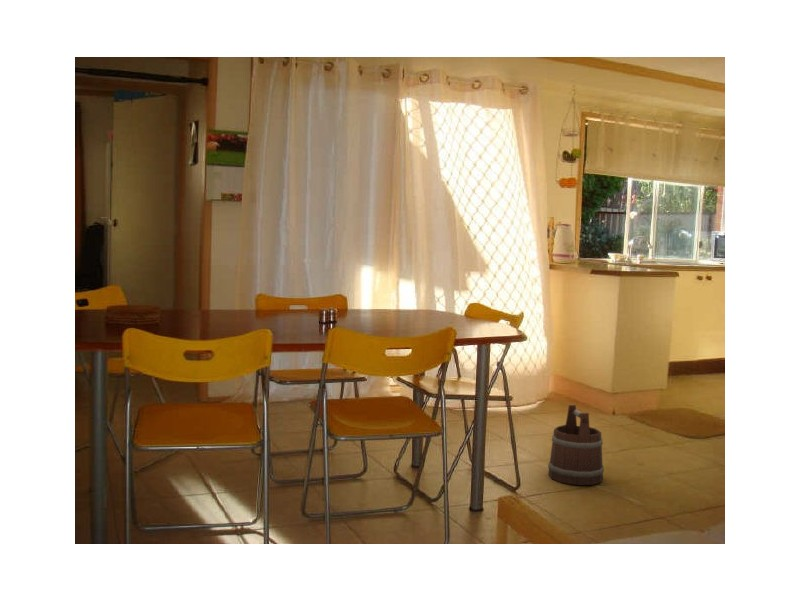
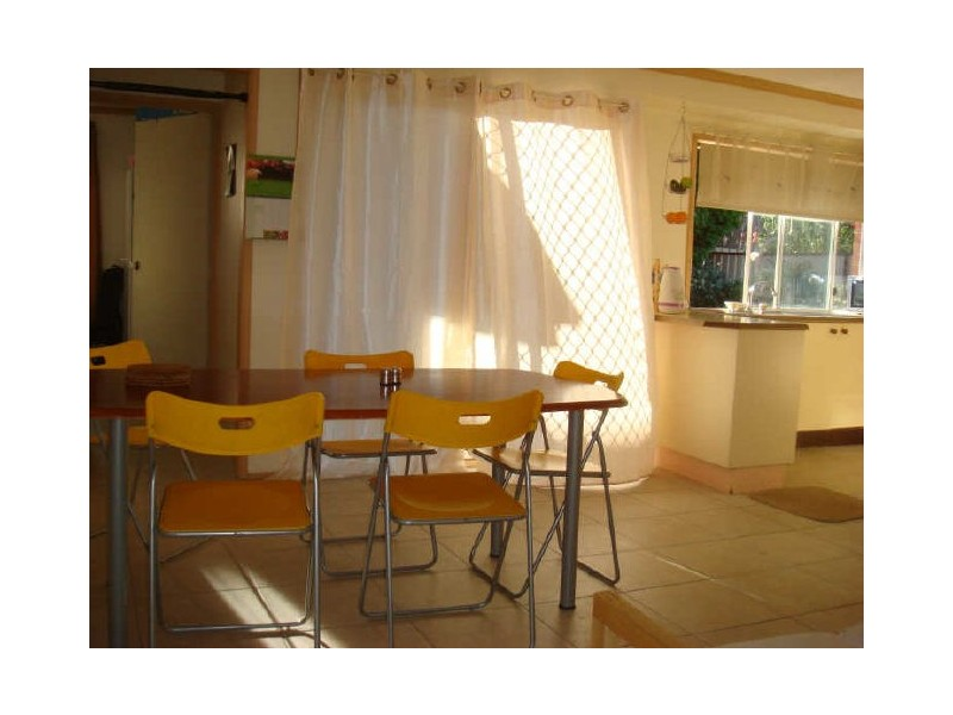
- bucket (577, 443)
